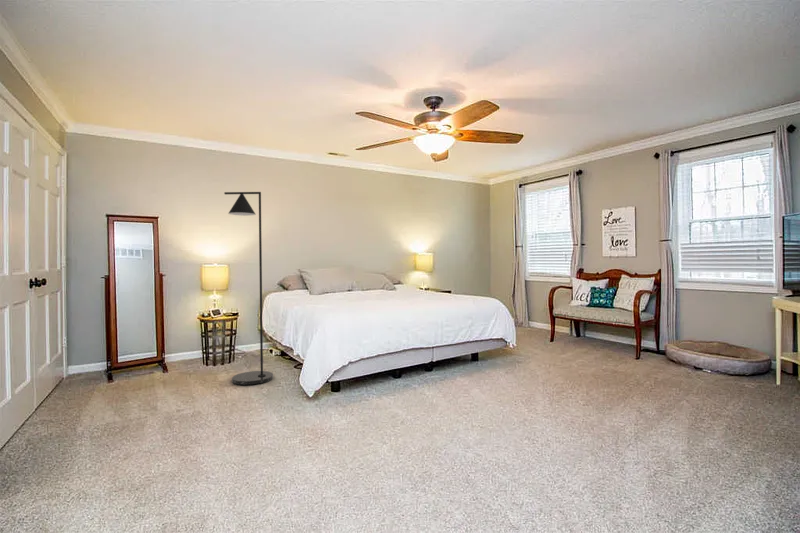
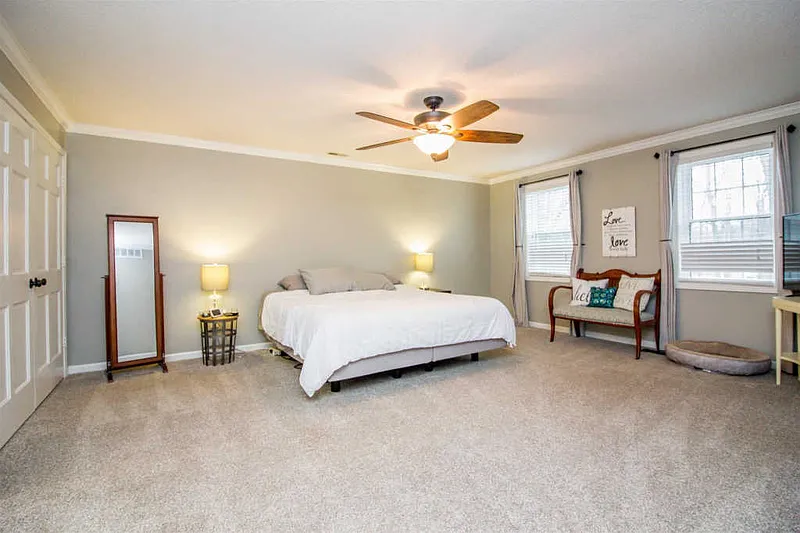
- floor lamp (260, 286)
